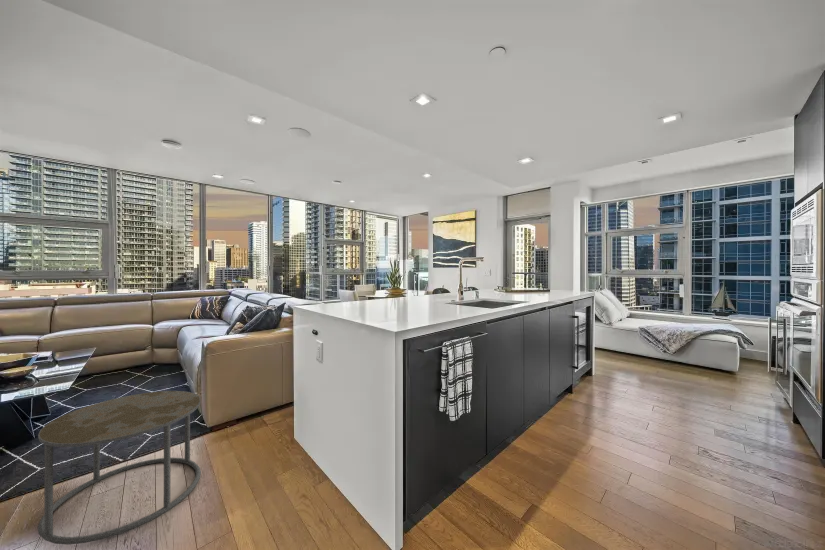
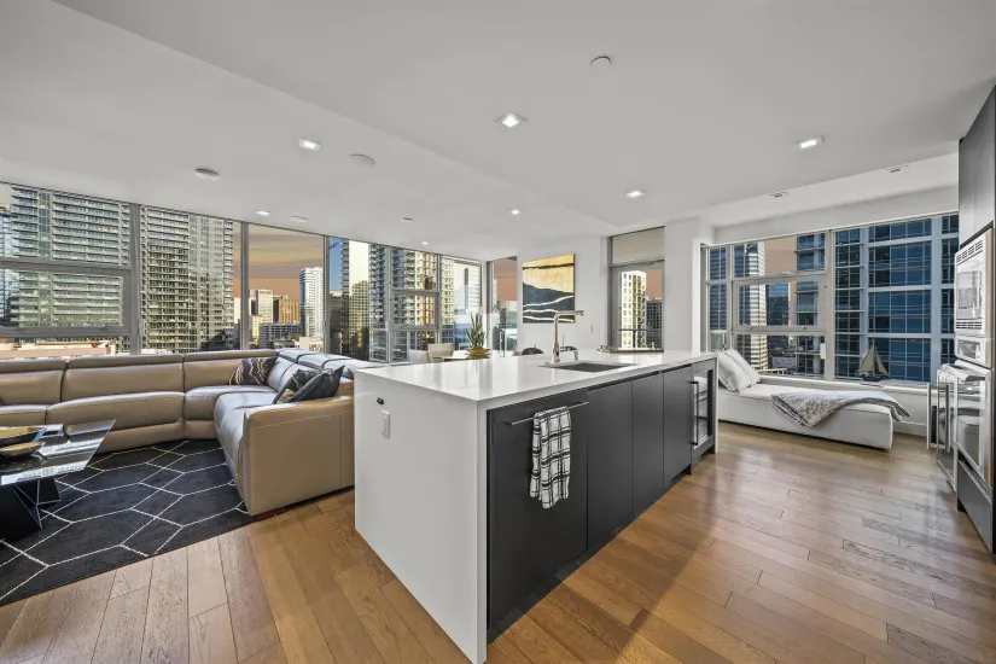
- side table (131, 464)
